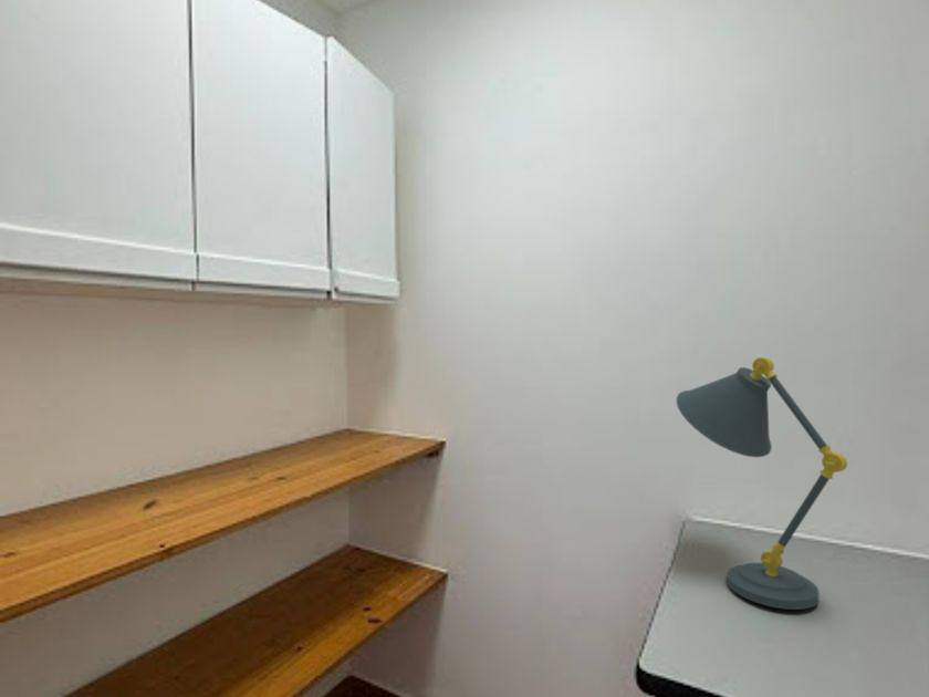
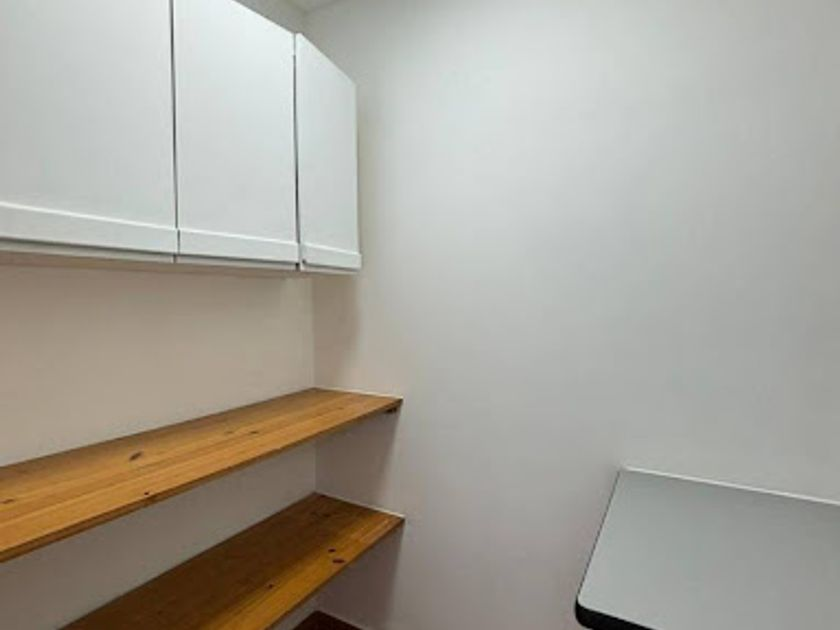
- desk lamp (755, 456)
